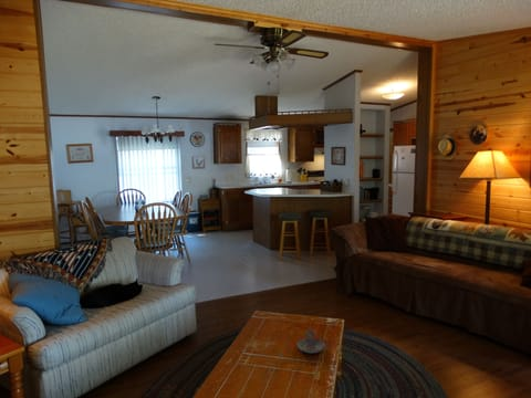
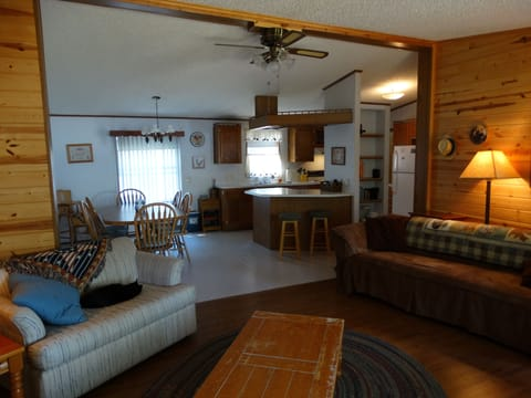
- candle holder (313, 341)
